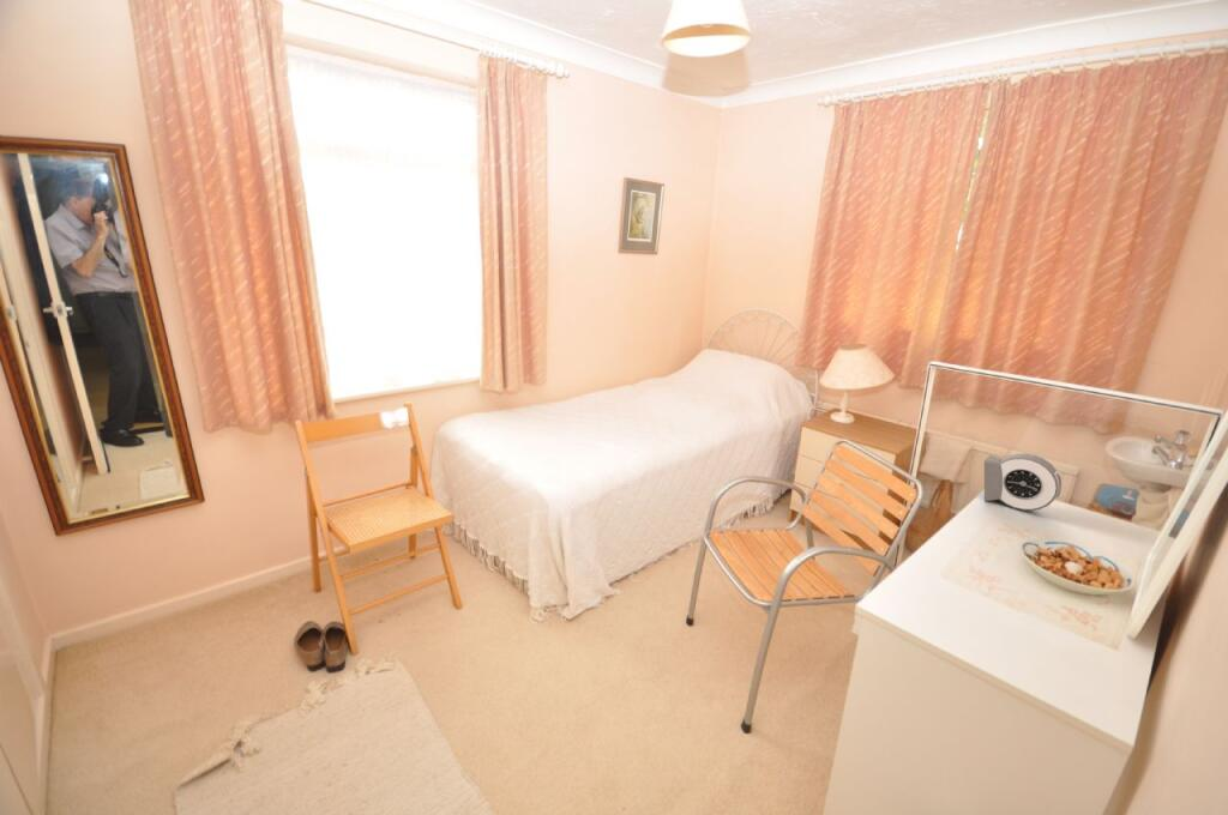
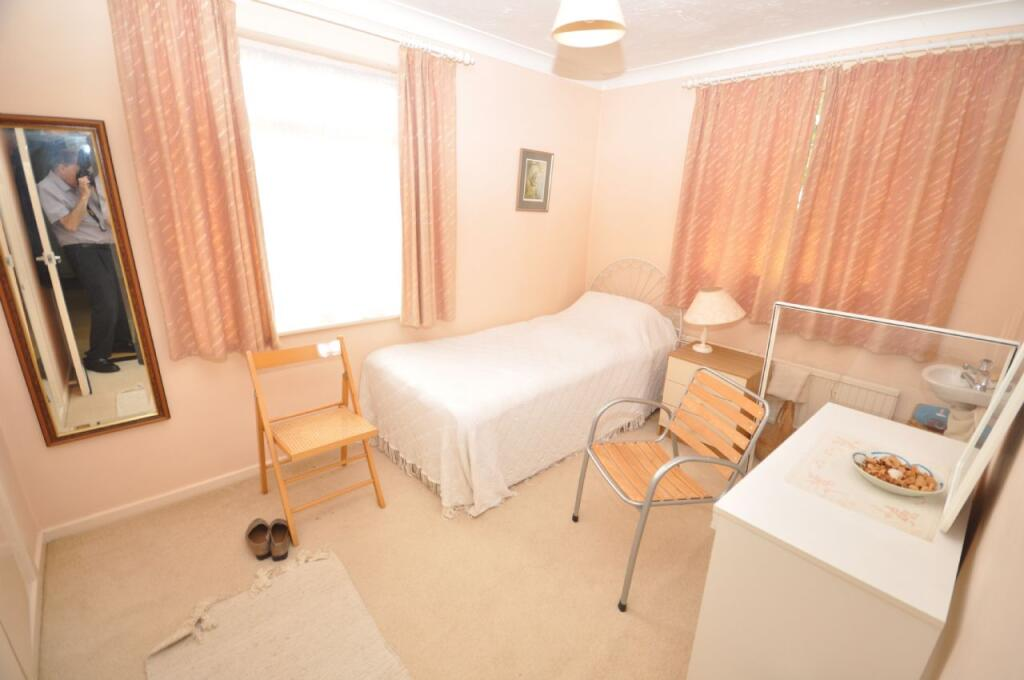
- alarm clock (1021, 481)
